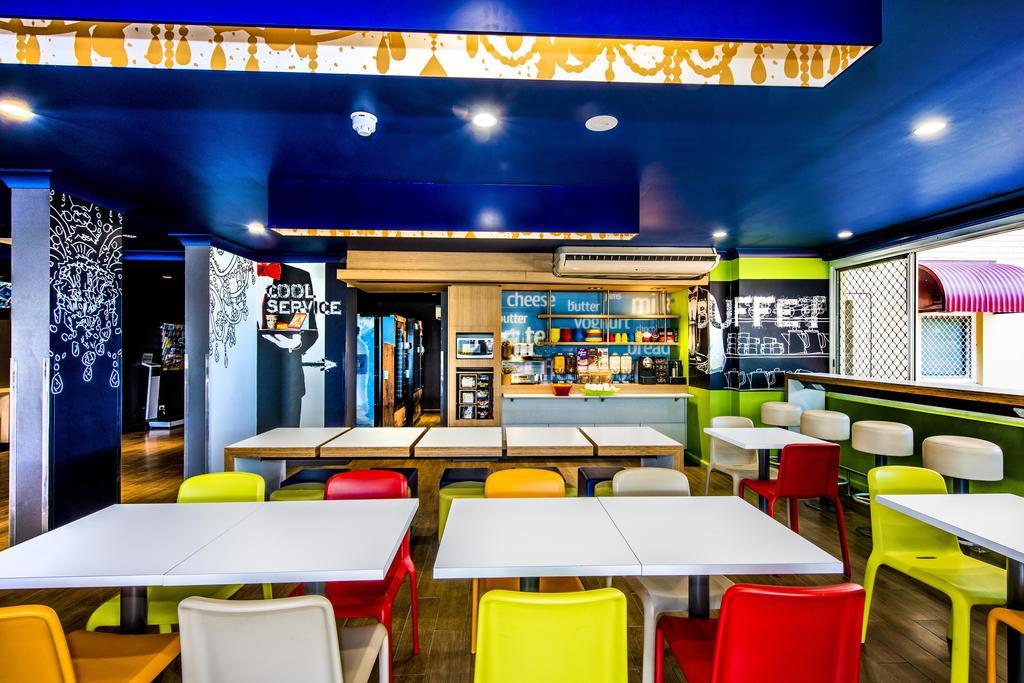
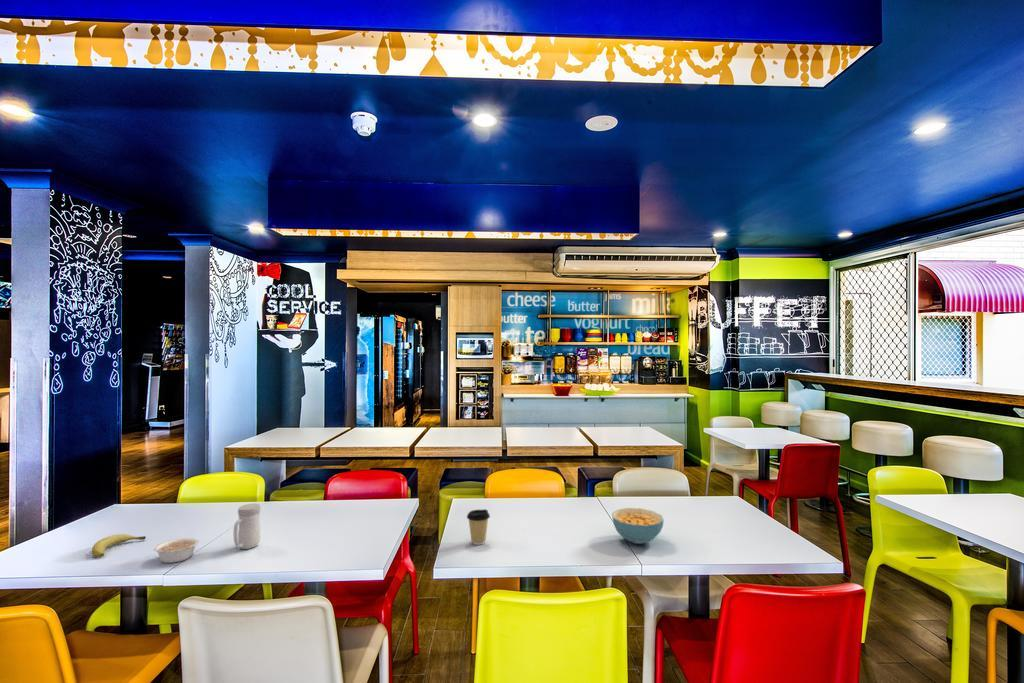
+ cereal bowl (637, 528)
+ legume (178, 549)
+ coffee cup (478, 526)
+ fruit (114, 542)
+ mug (246, 527)
